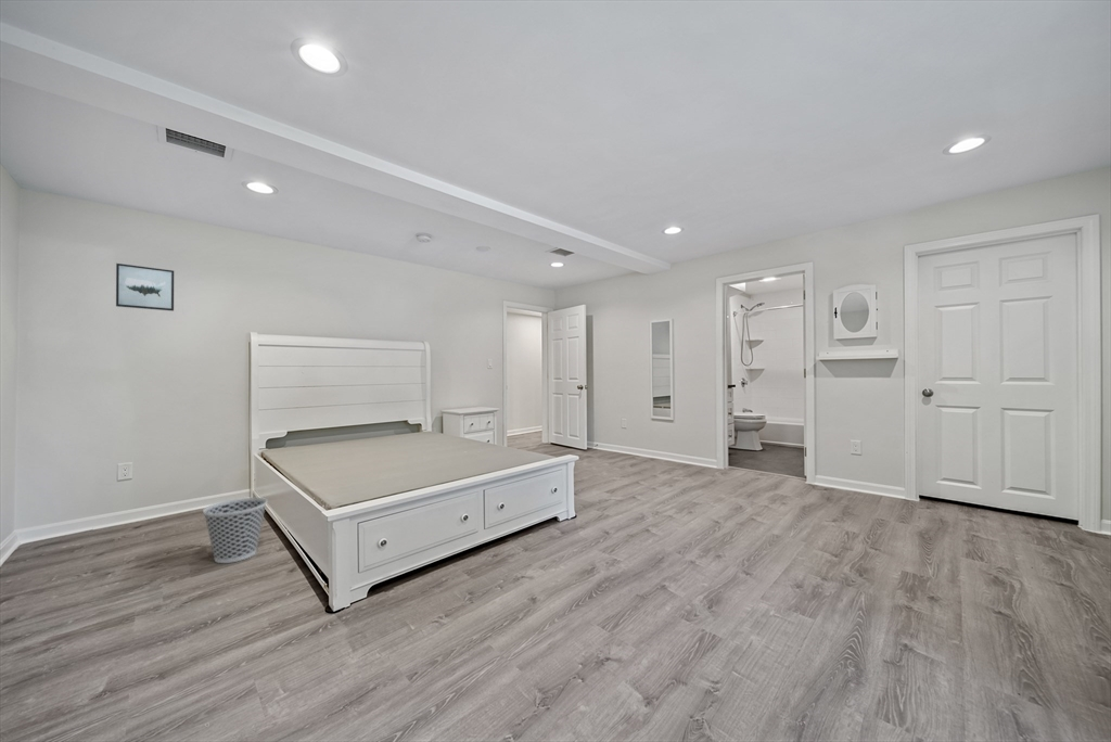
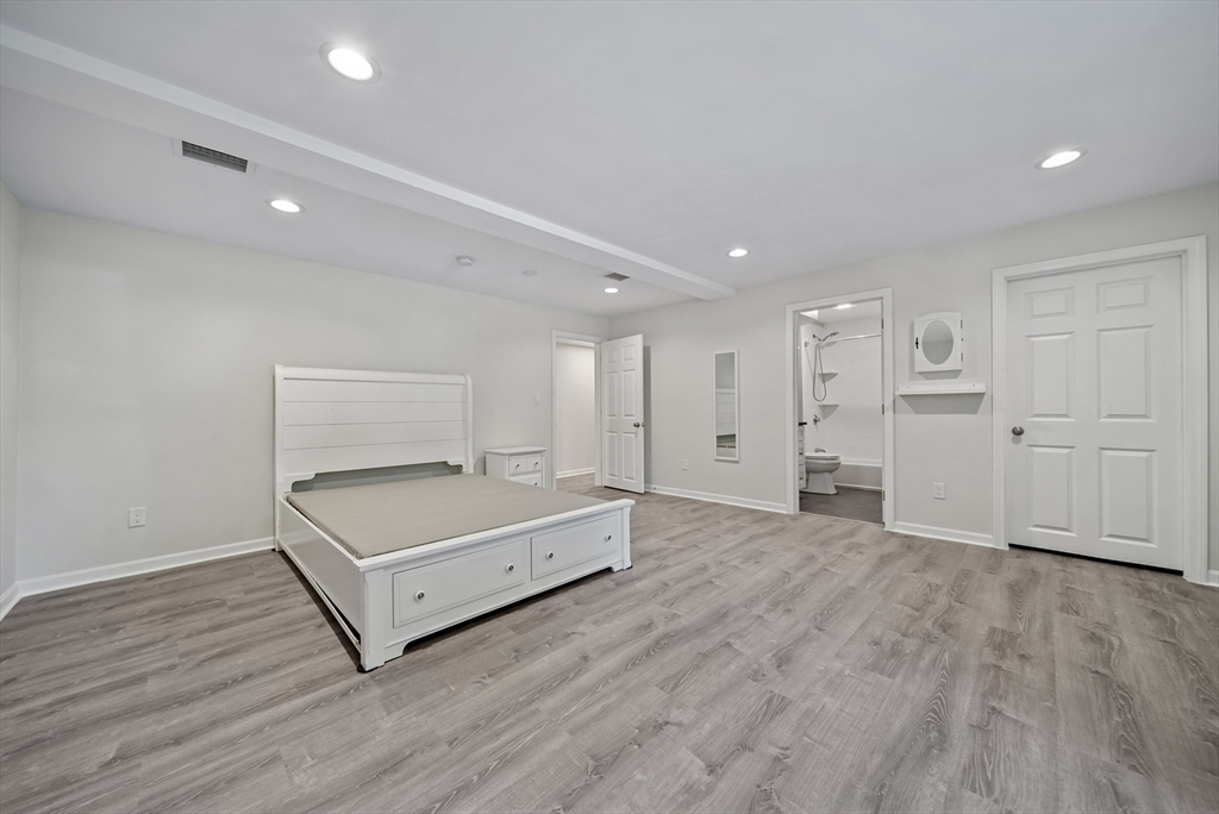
- wastebasket (235, 529)
- wall art (145, 287)
